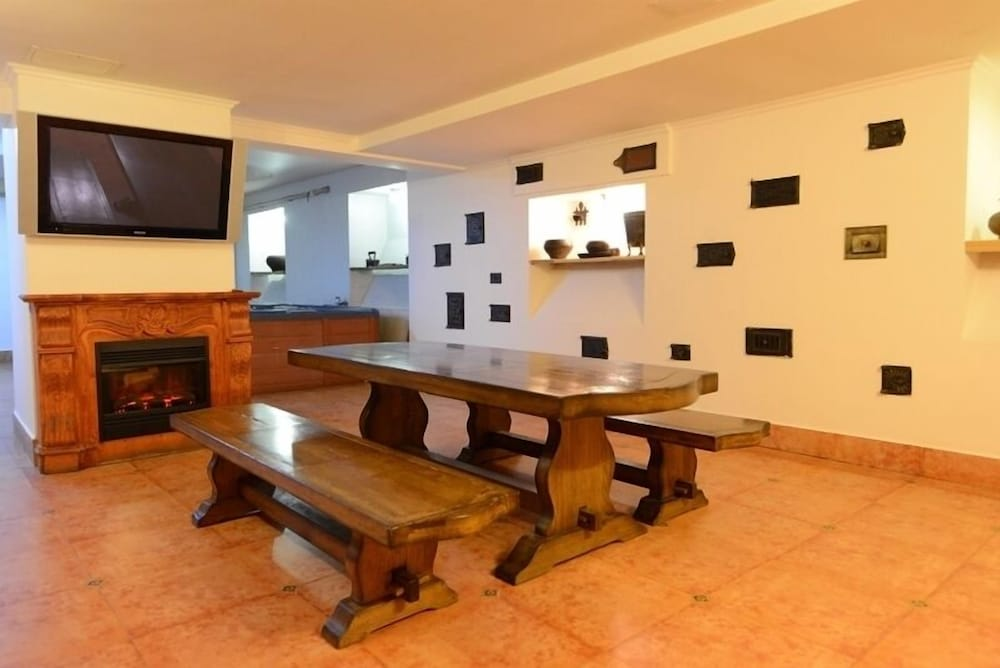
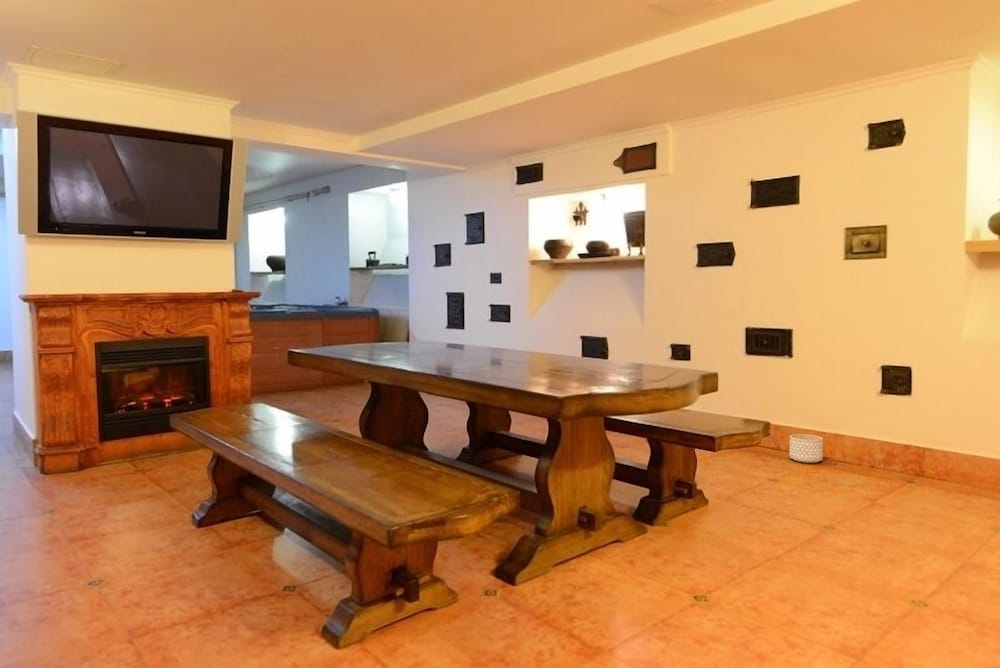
+ planter (805, 448)
